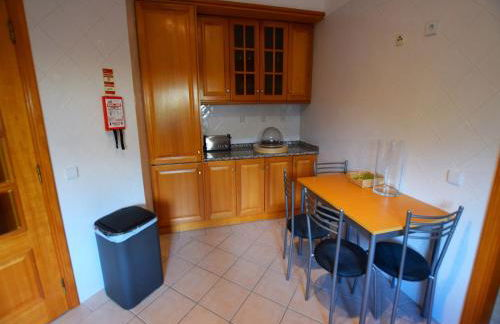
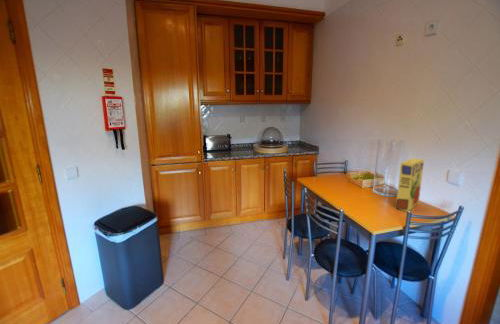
+ cereal box (410, 183)
